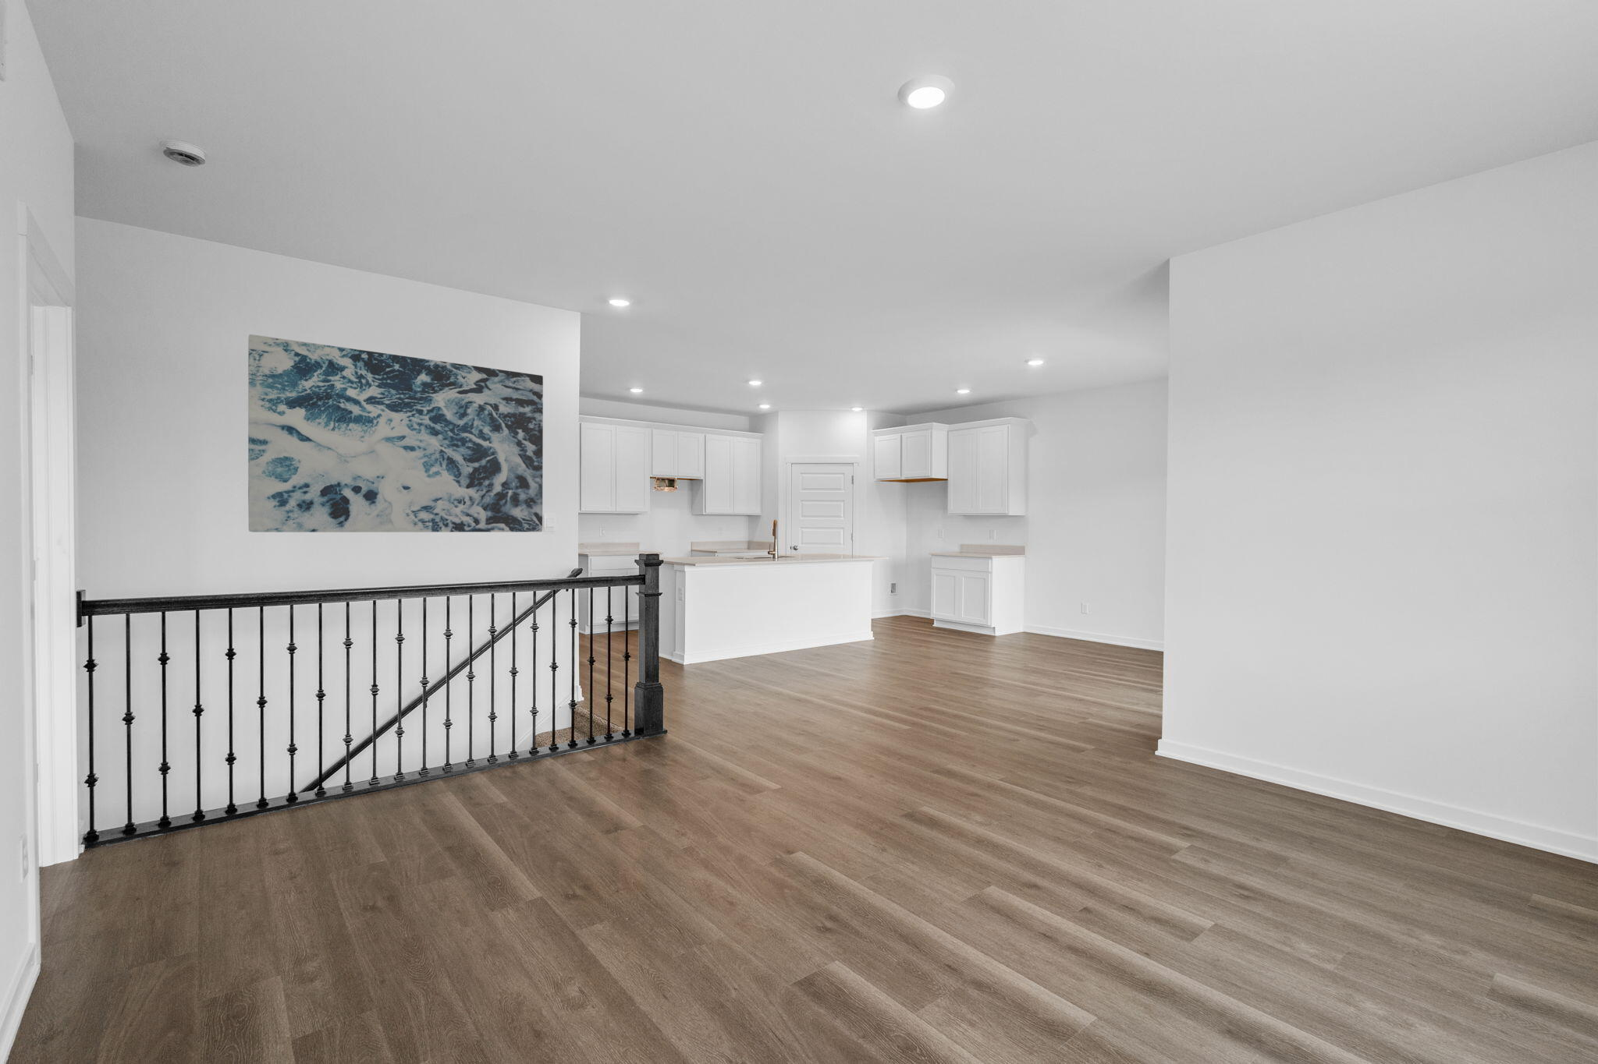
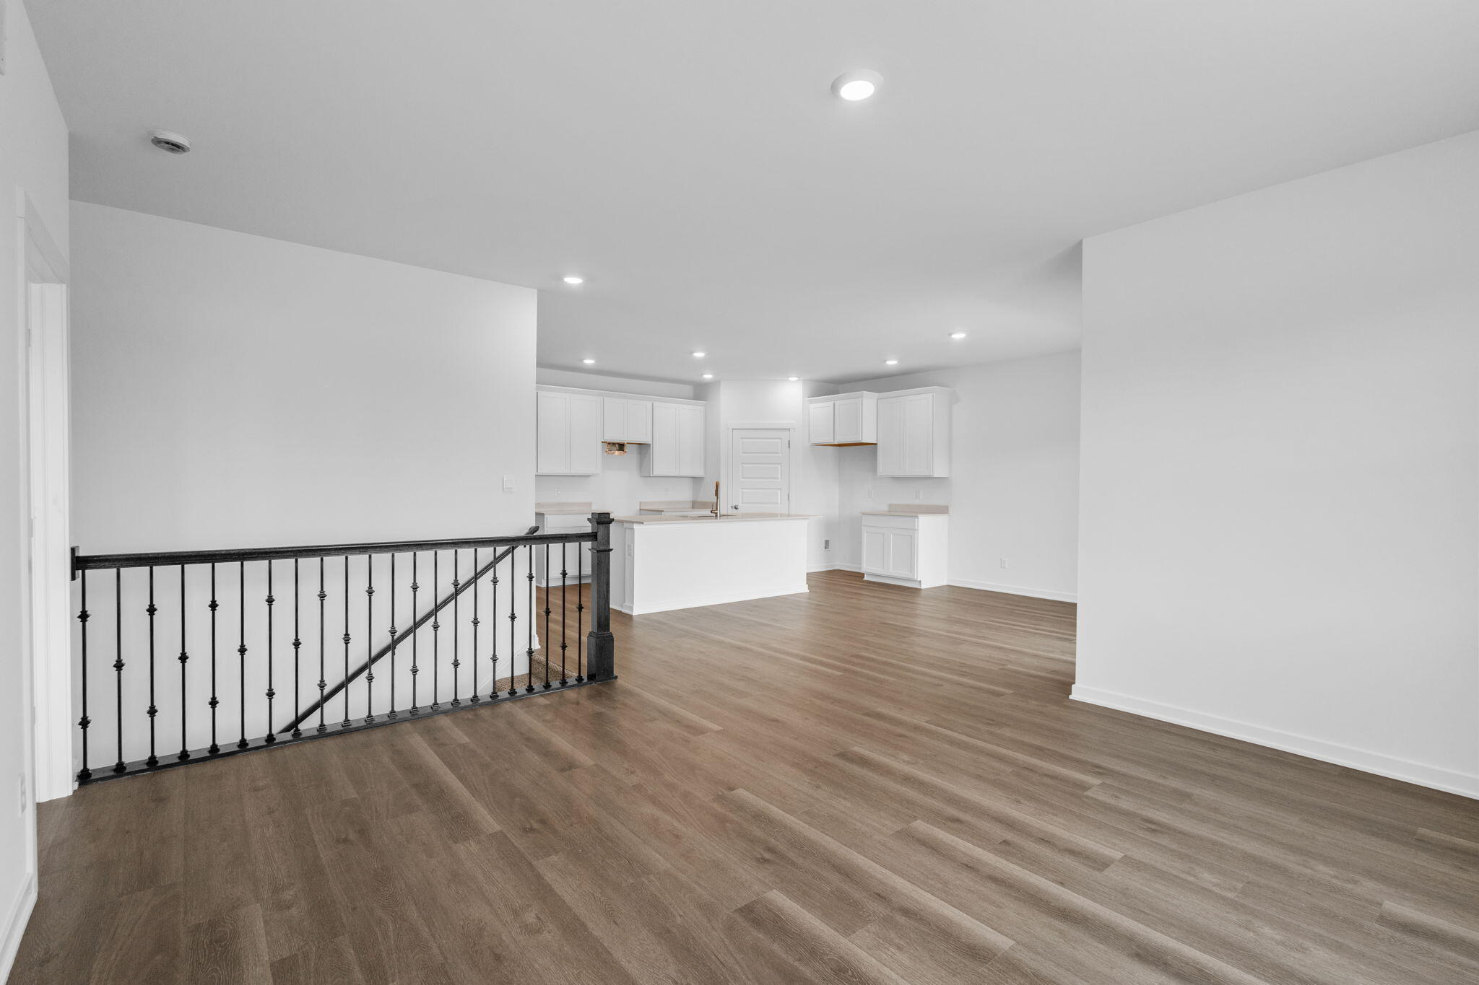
- wall art (412, 445)
